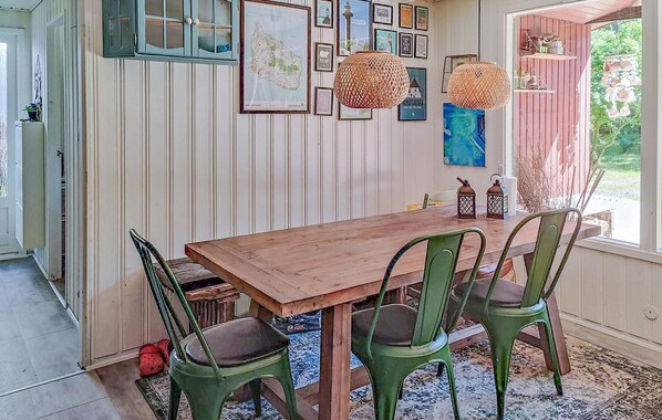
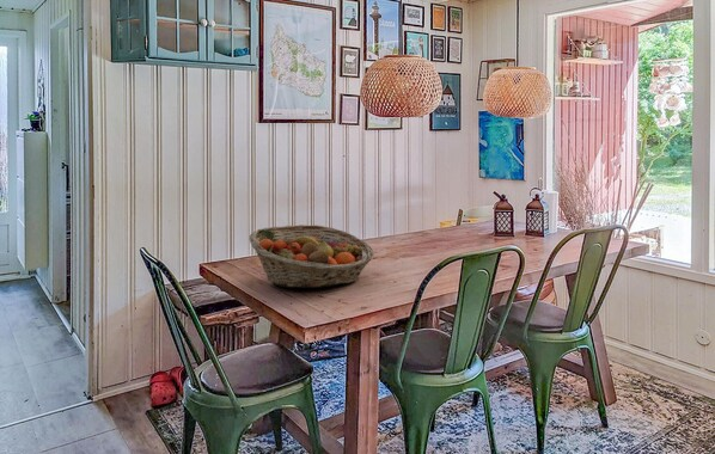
+ fruit basket (312, 253)
